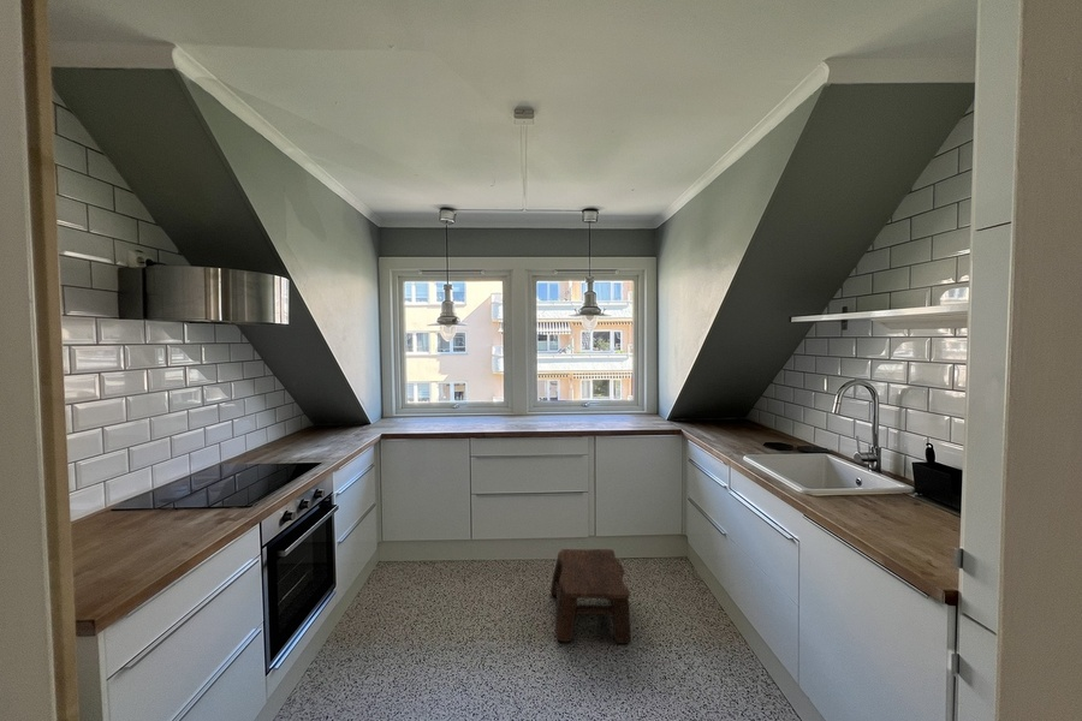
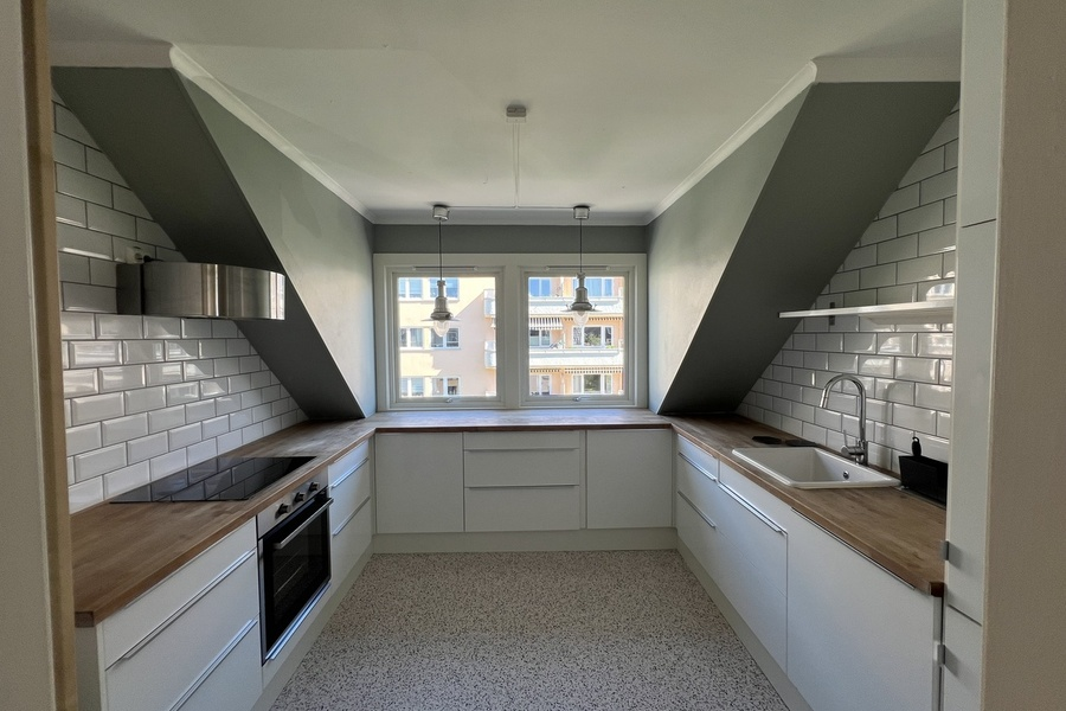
- stool (587, 591)
